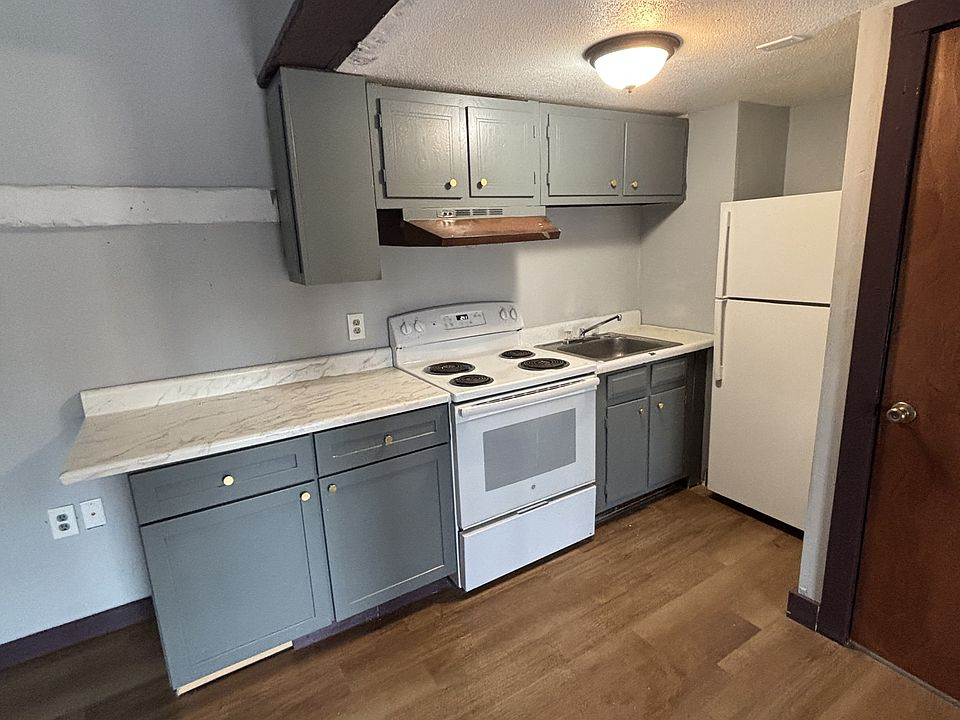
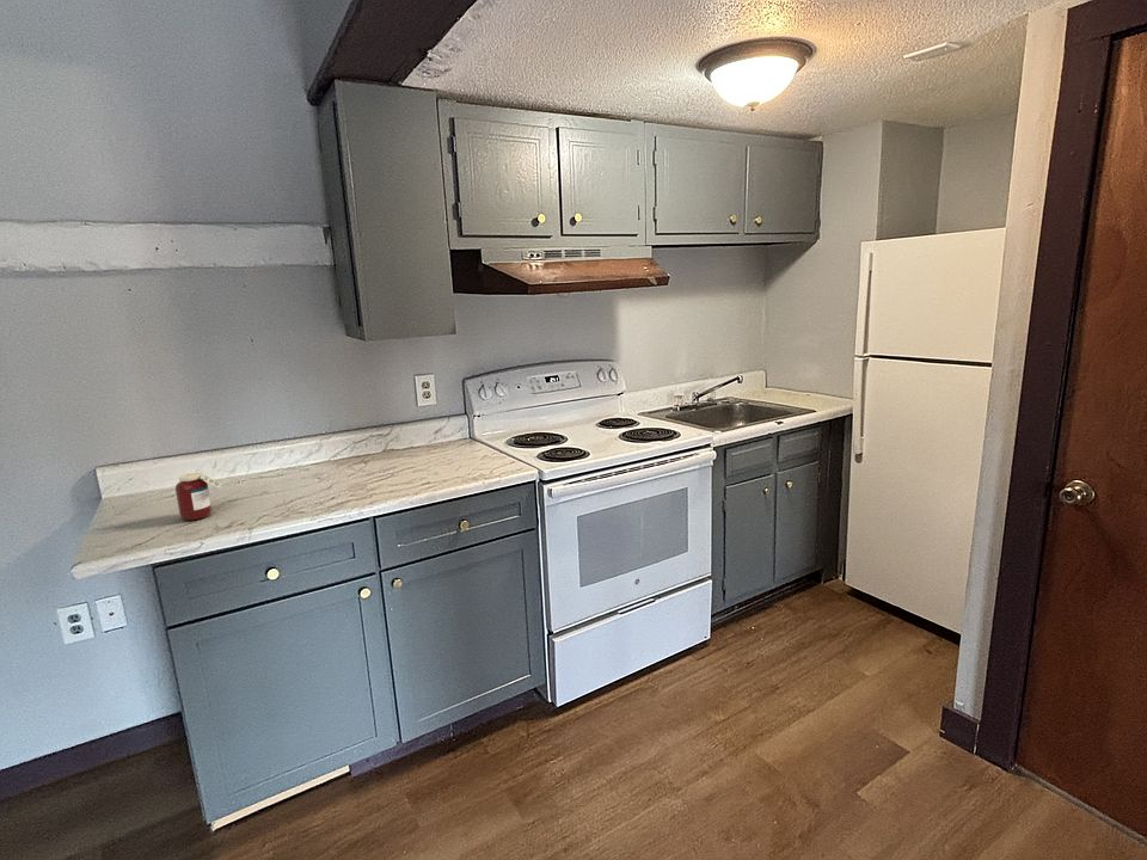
+ jar (200, 494)
